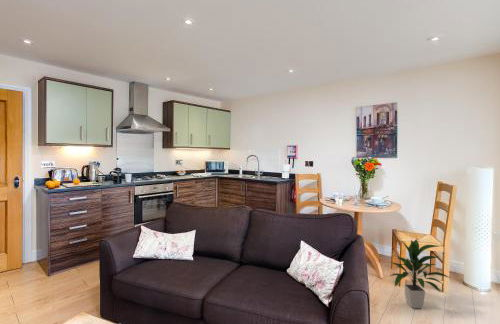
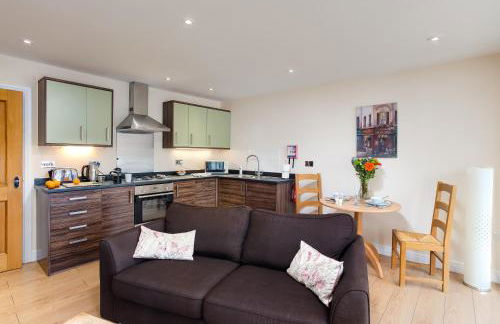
- indoor plant (414, 271)
